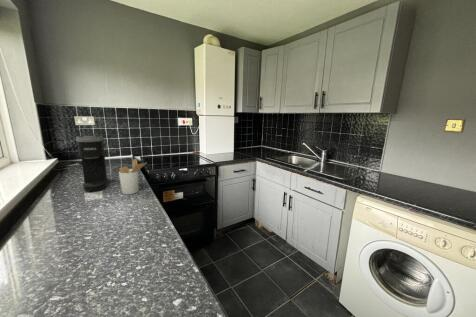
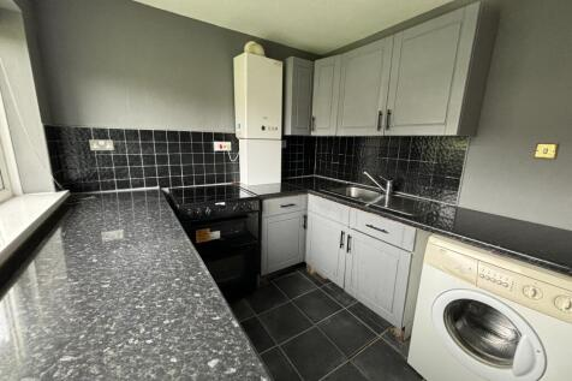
- utensil holder (133, 176)
- coffee maker (93, 160)
